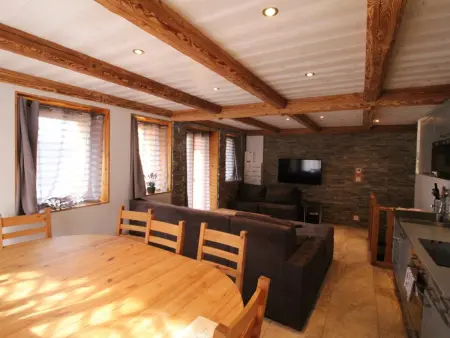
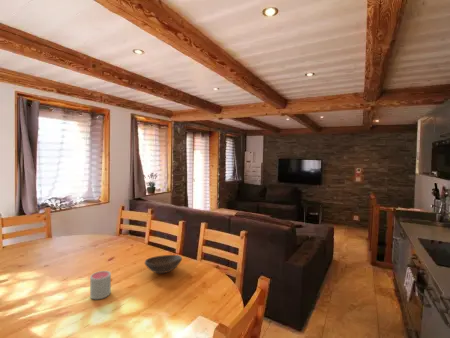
+ bowl (163, 263)
+ mug (101, 282)
